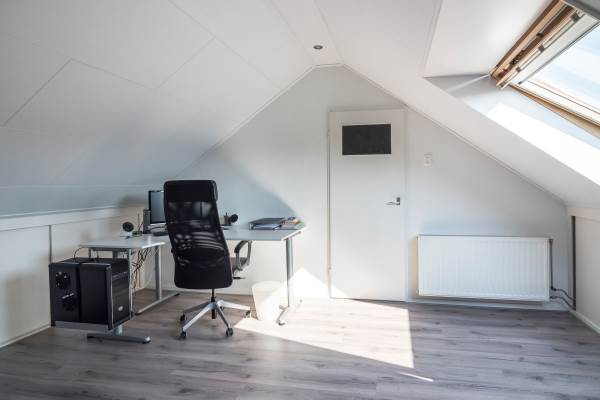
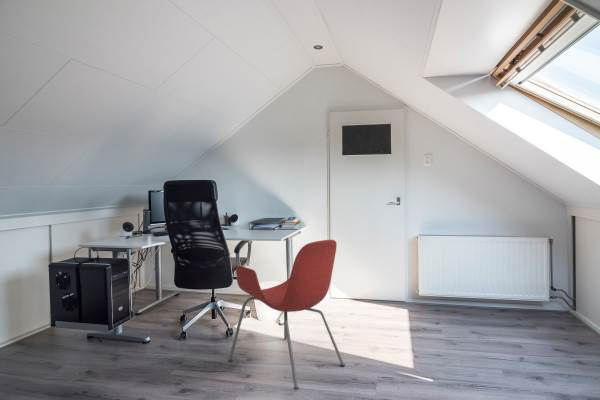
+ armchair (284, 298)
